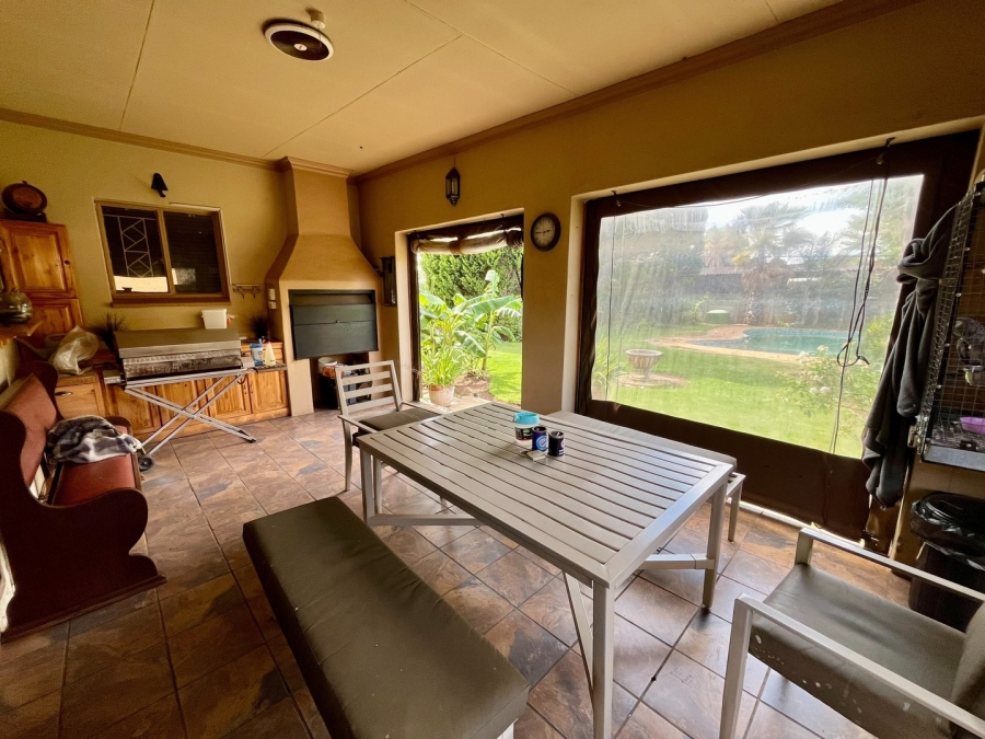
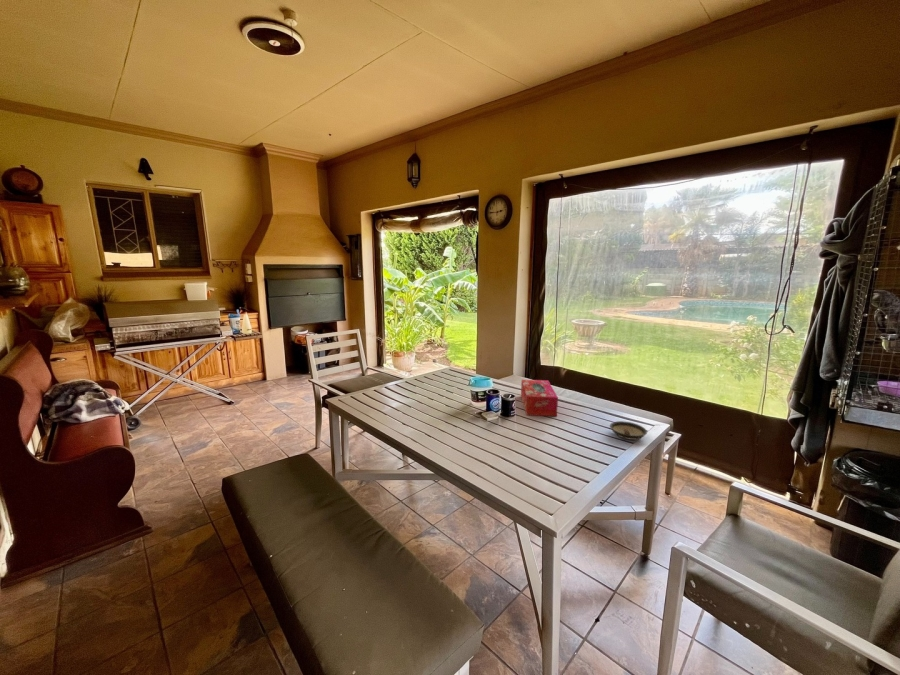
+ tissue box (537, 396)
+ saucer (627, 432)
